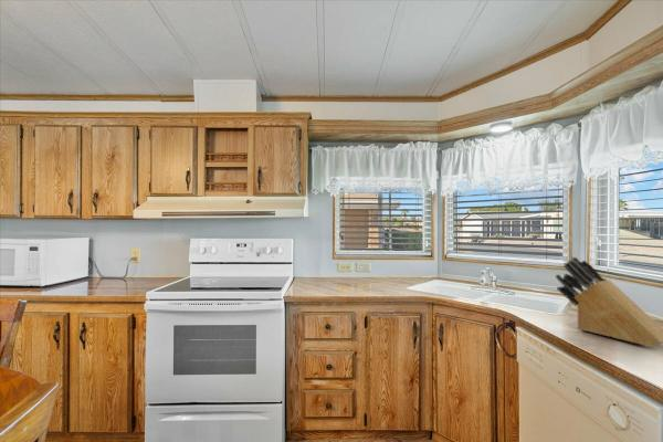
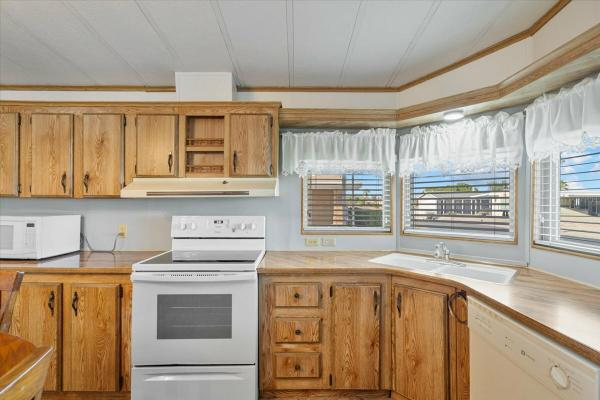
- knife block (607, 296)
